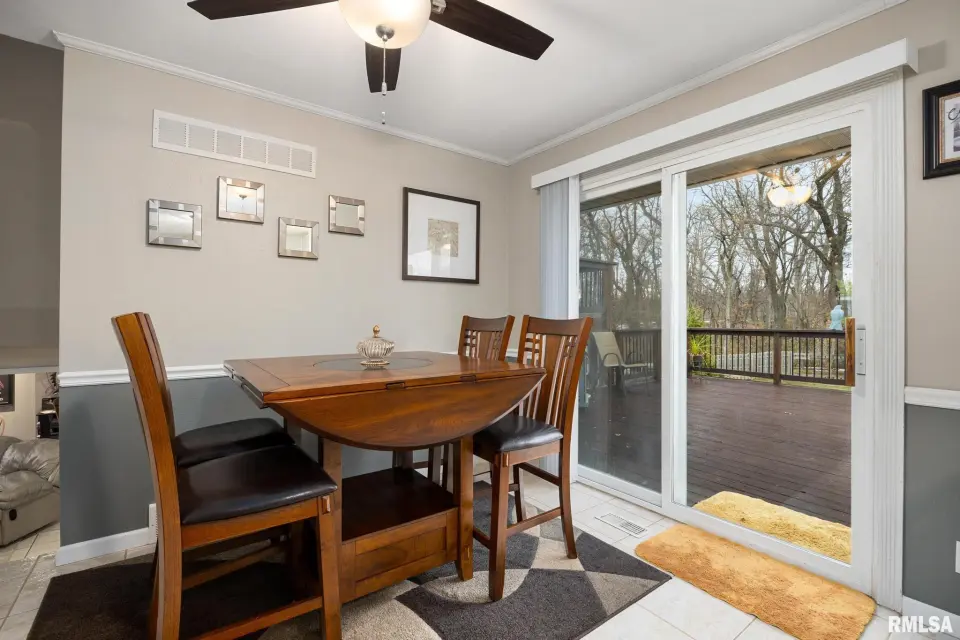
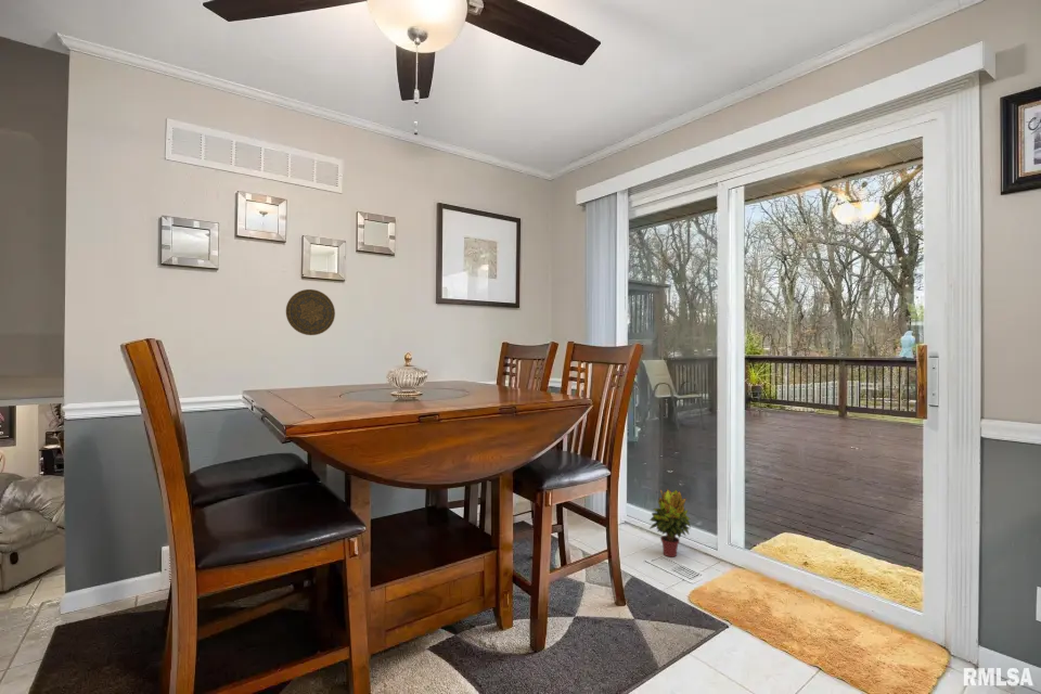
+ decorative plate (311, 311)
+ potted plant (671, 522)
